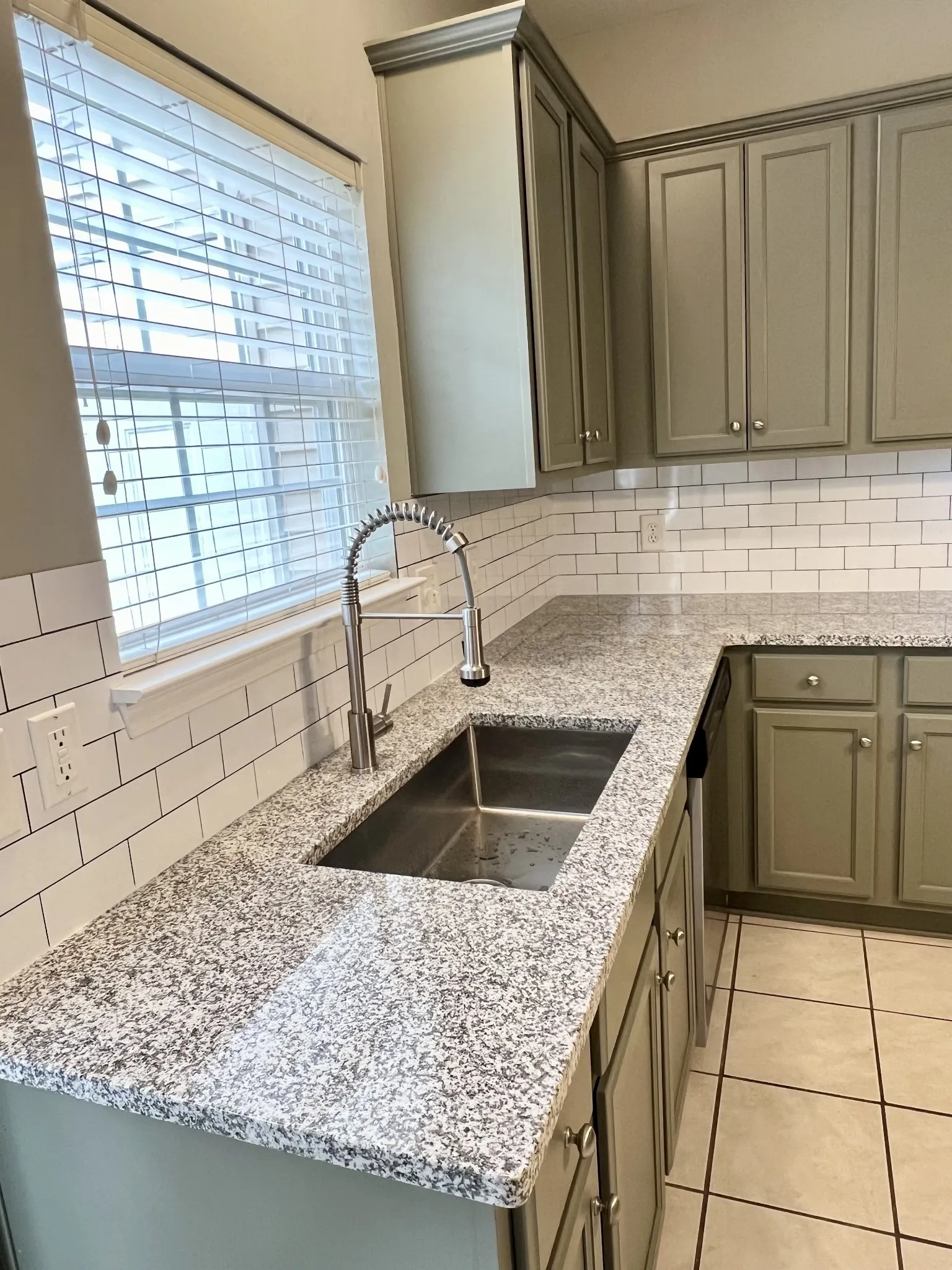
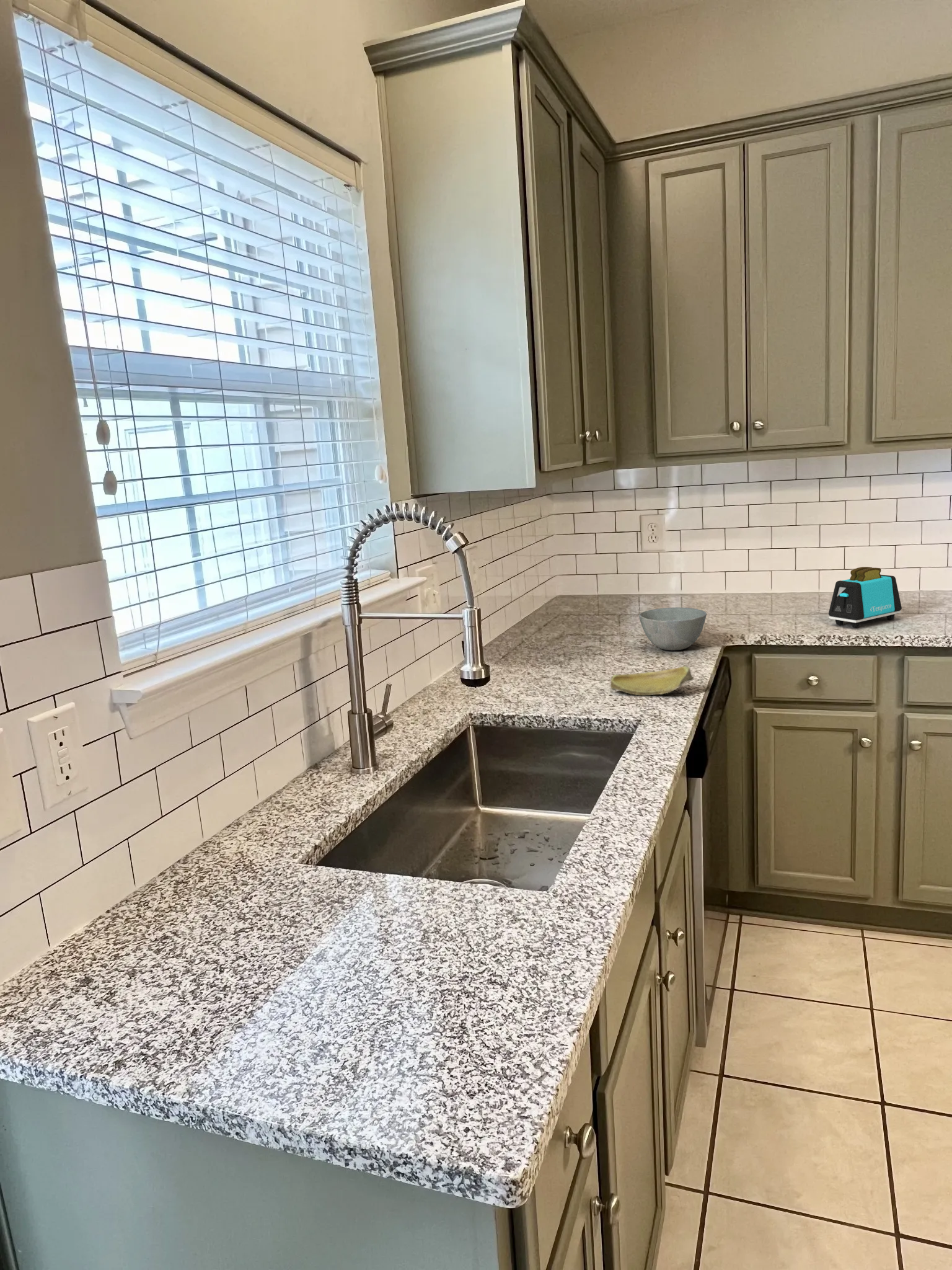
+ toaster (865, 595)
+ banana (651, 679)
+ bowl (672, 631)
